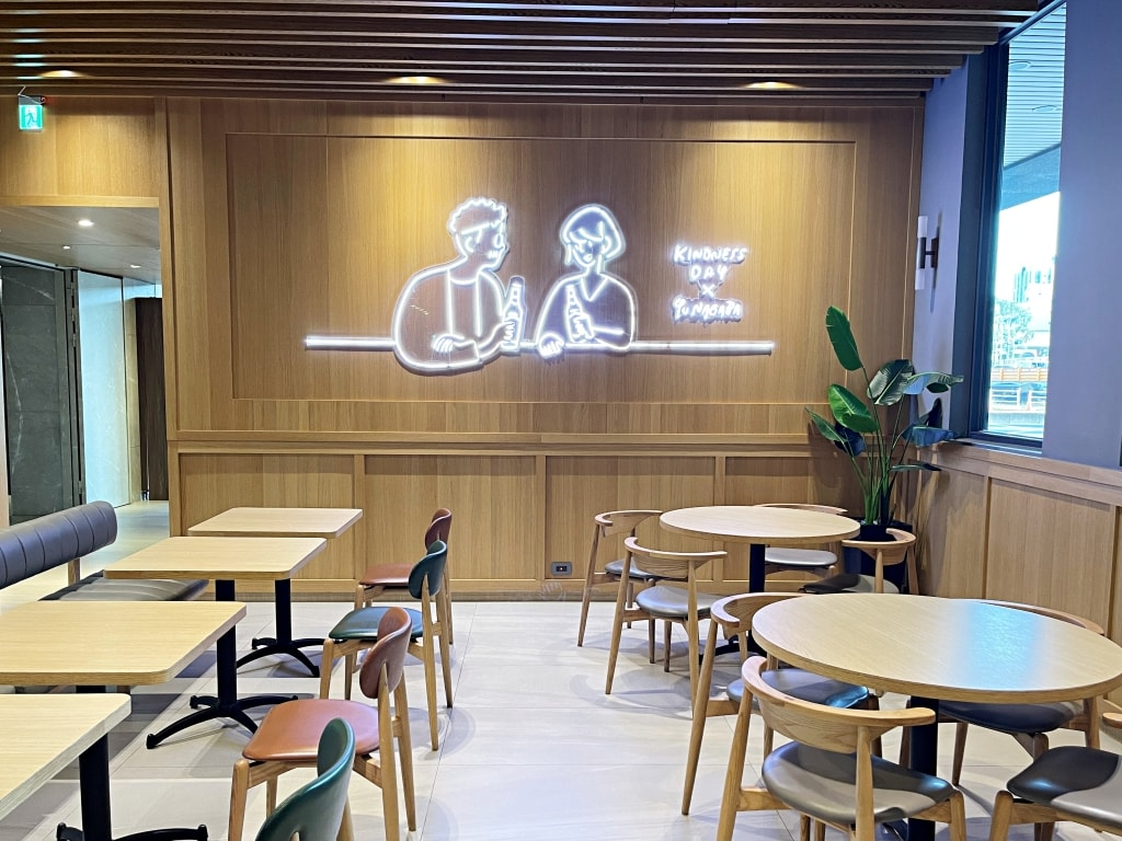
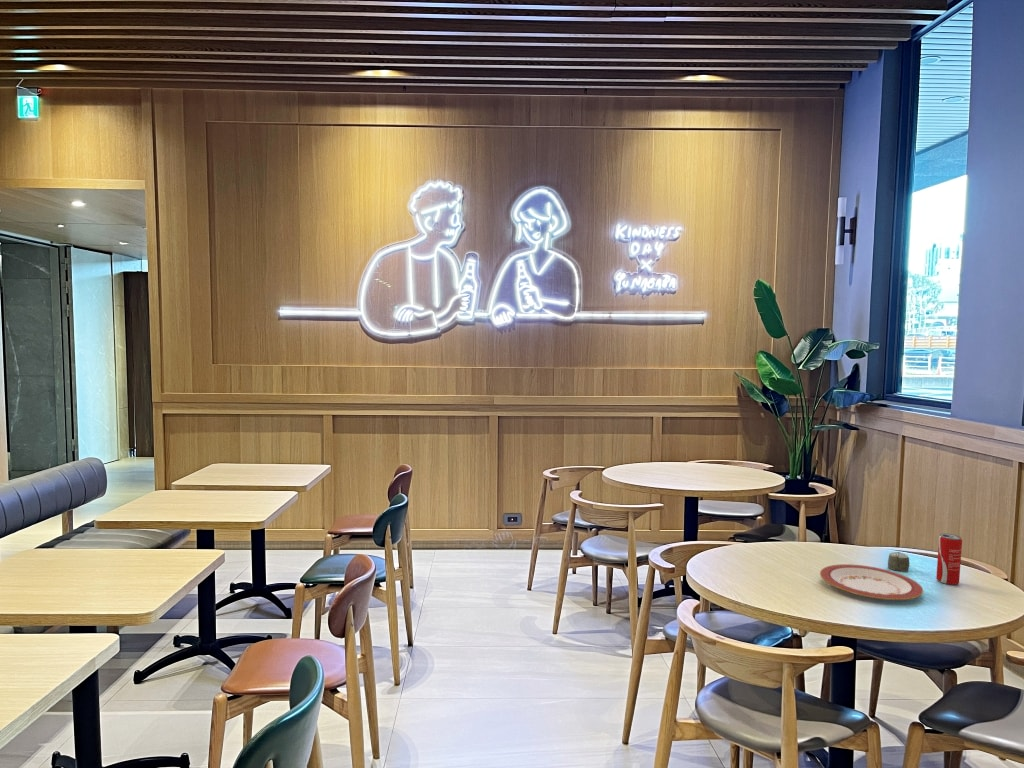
+ cup (899, 558)
+ plate (869, 584)
+ beverage can (949, 559)
